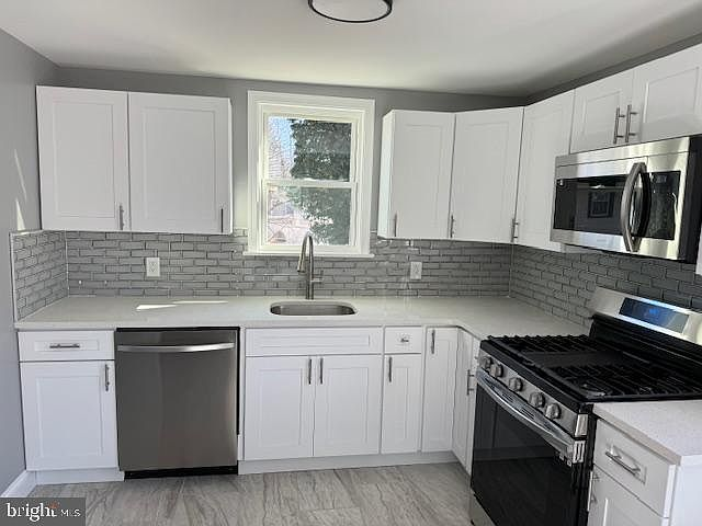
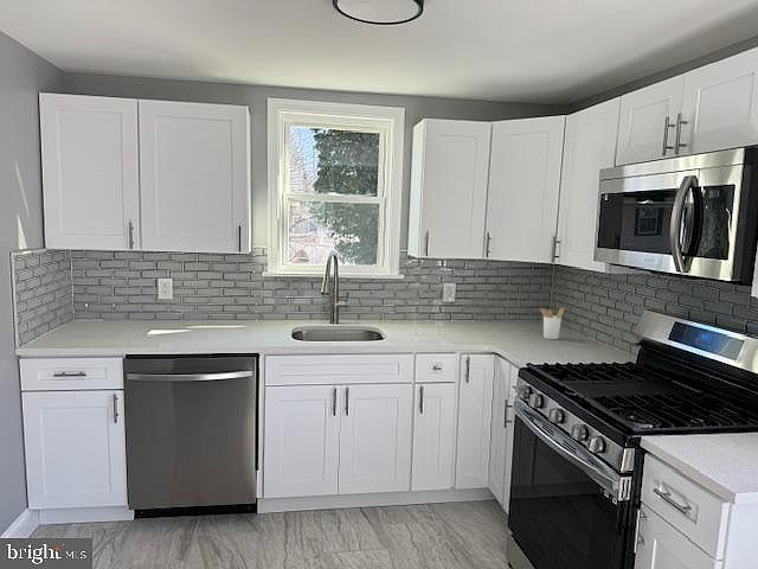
+ utensil holder (550, 322)
